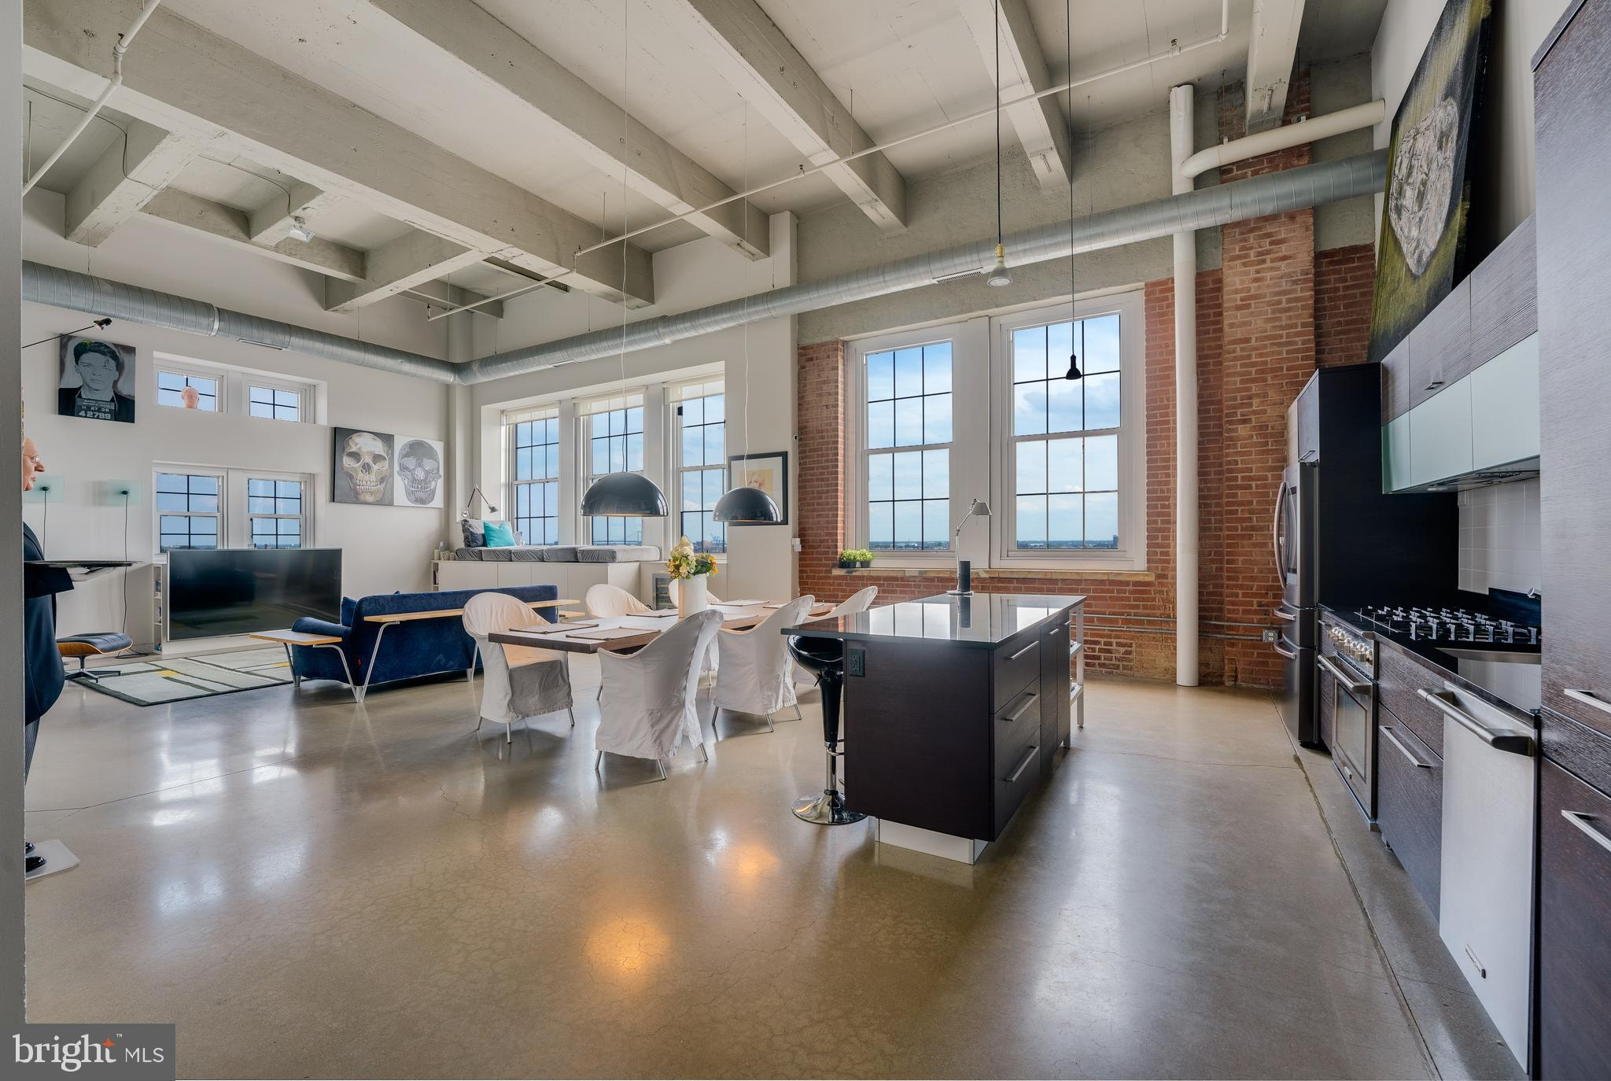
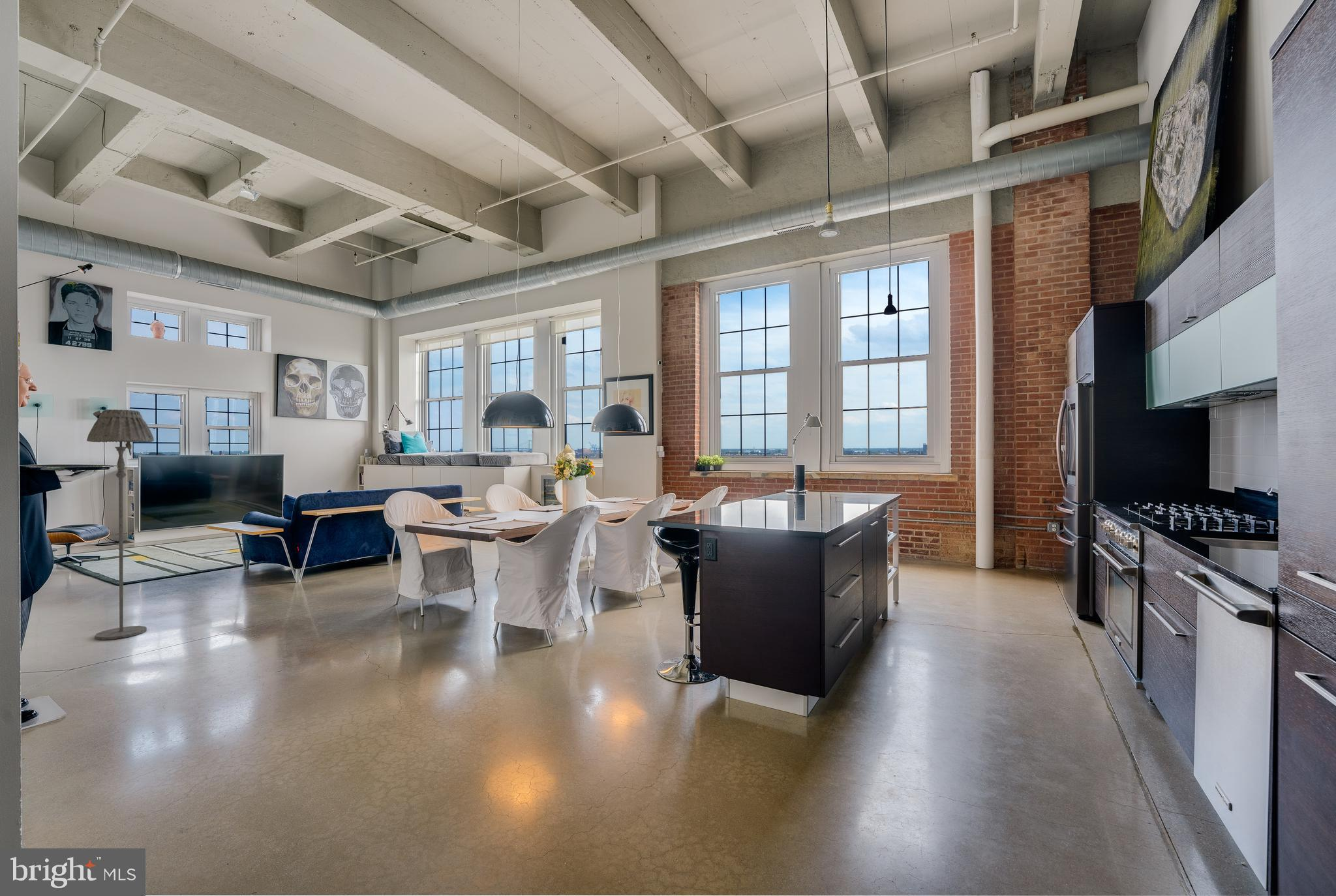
+ floor lamp (121, 522)
